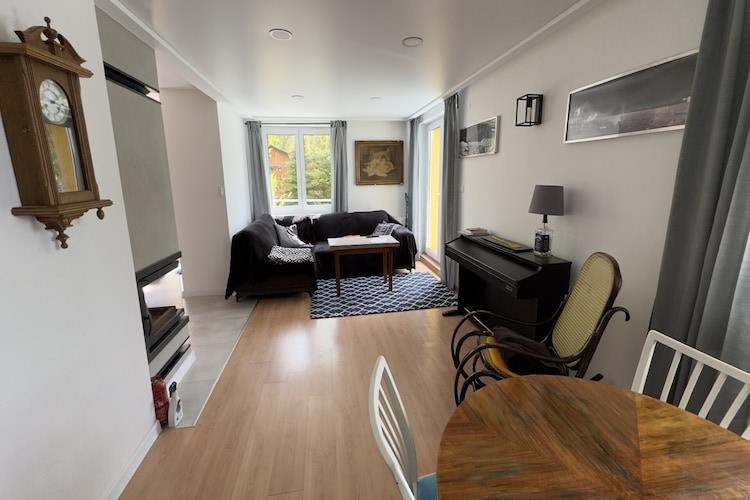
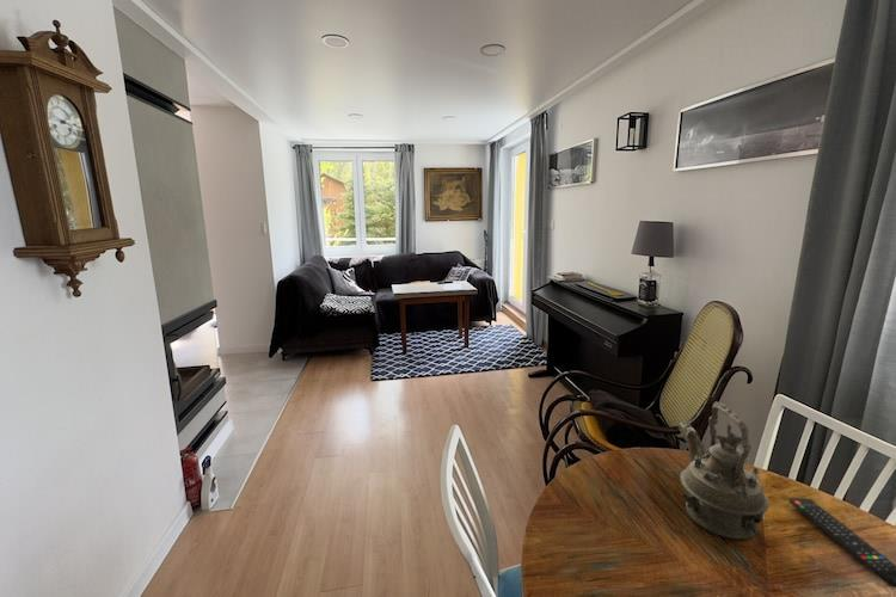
+ teapot (711, 451)
+ remote control (843, 537)
